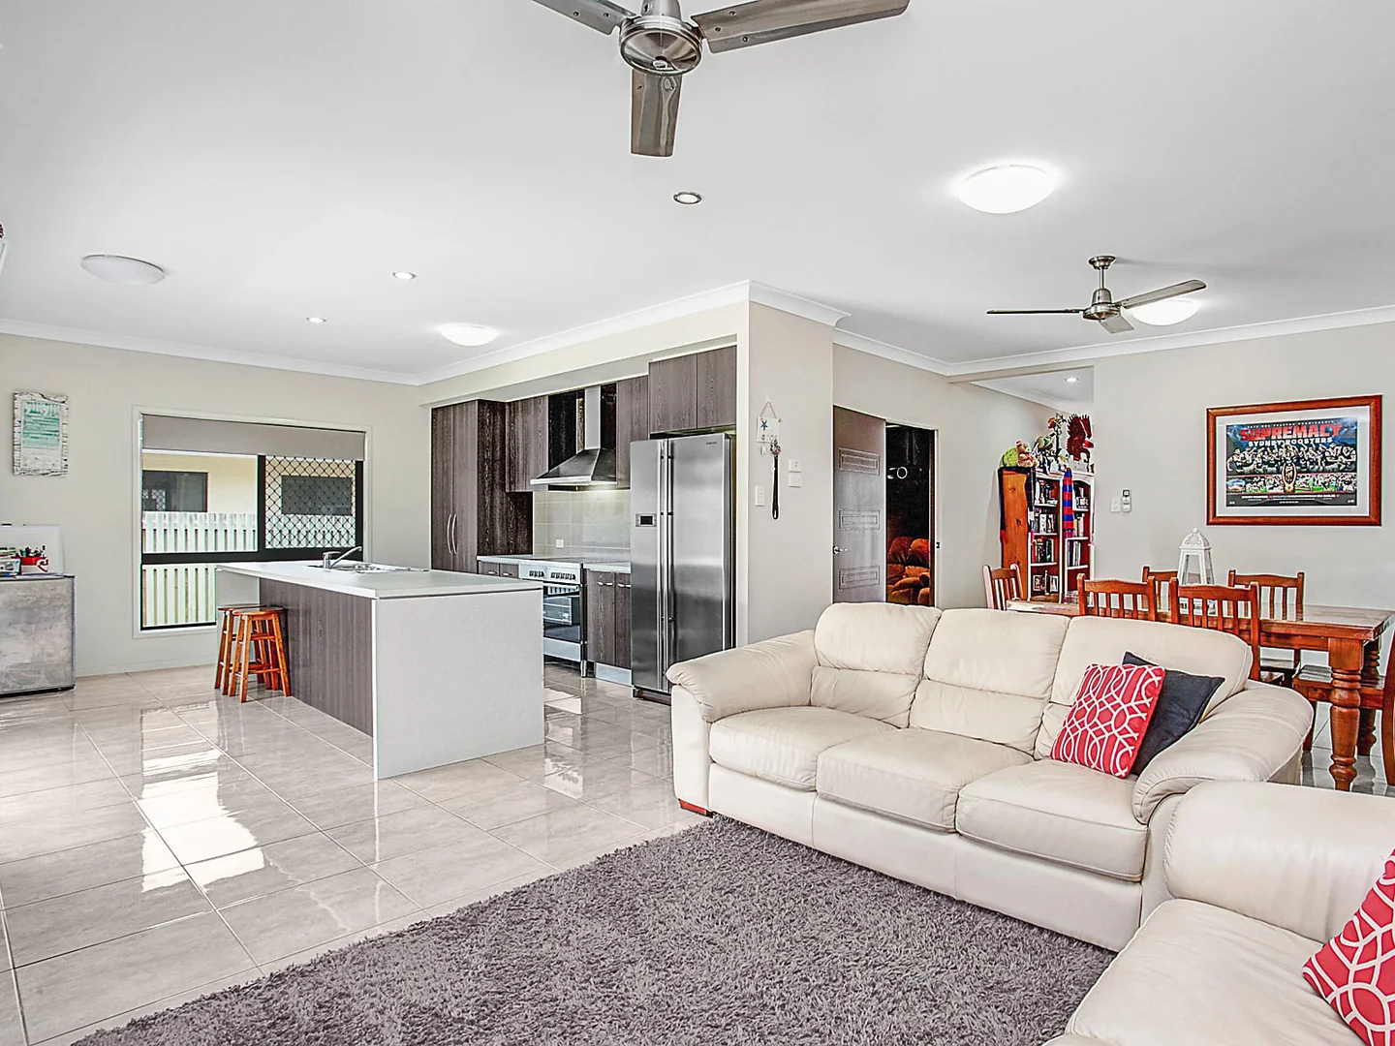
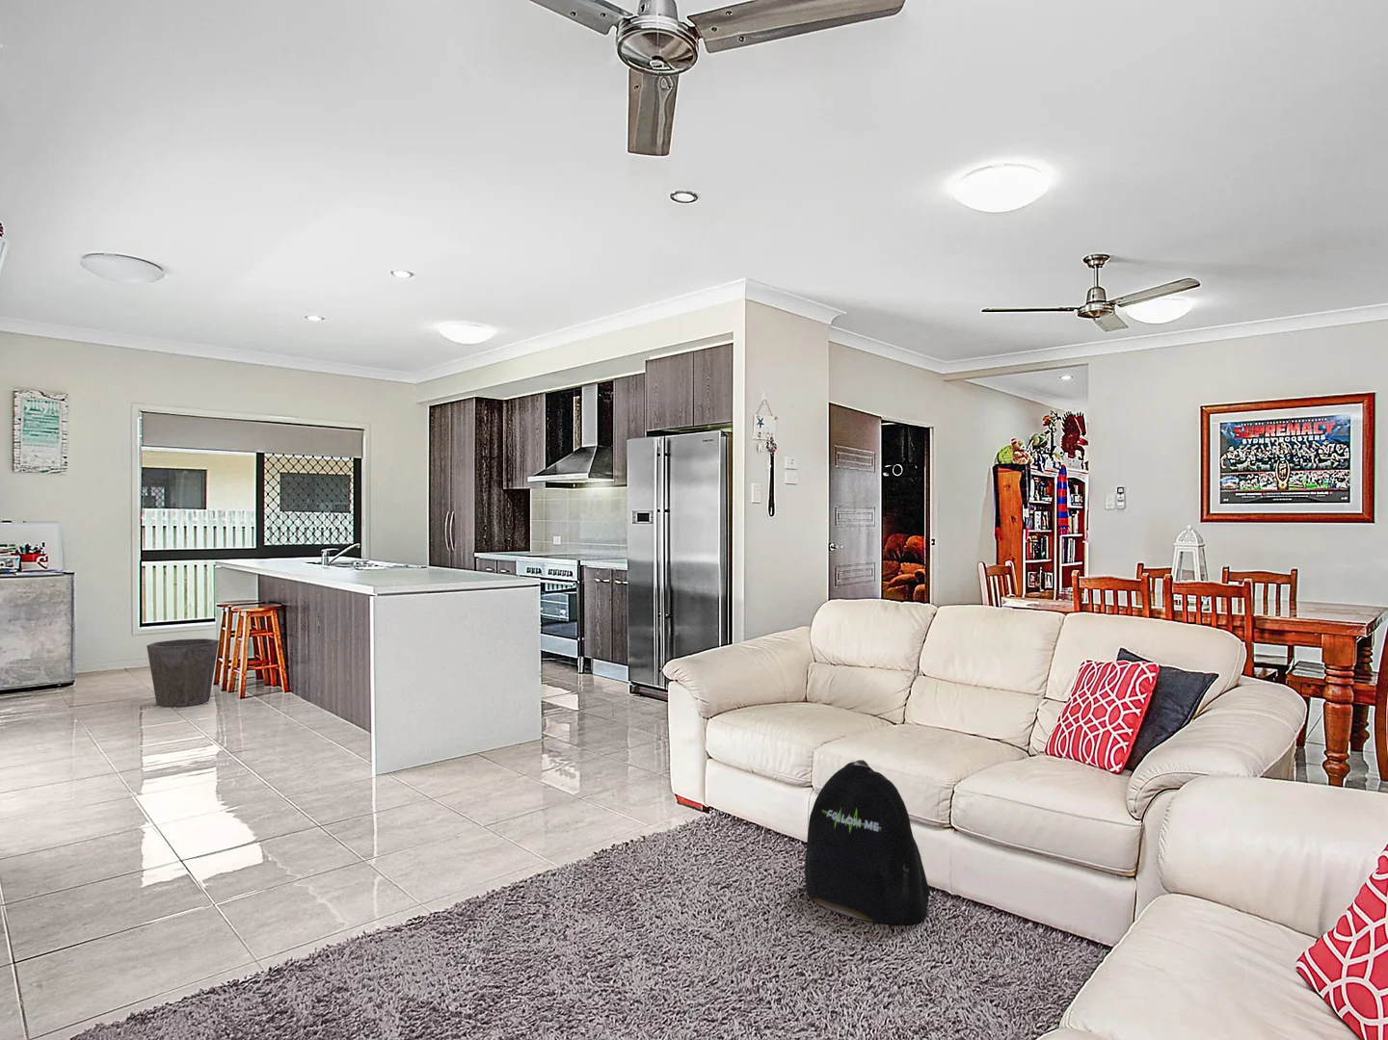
+ backpack (855, 828)
+ waste bin (184, 672)
